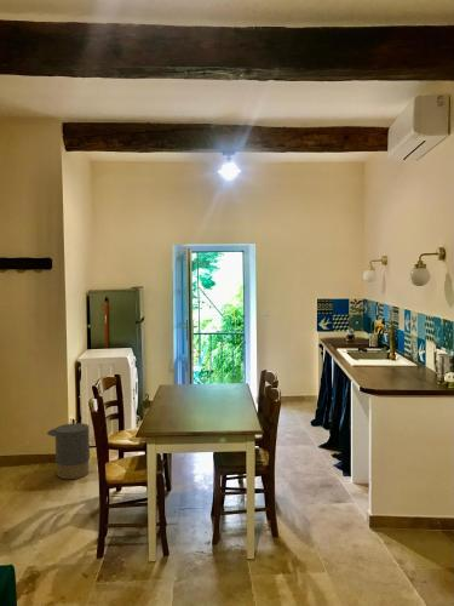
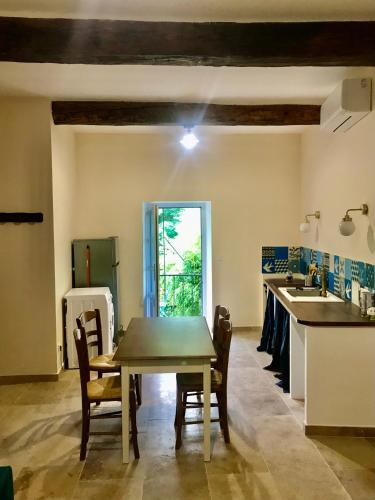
- trash can (68, 448)
